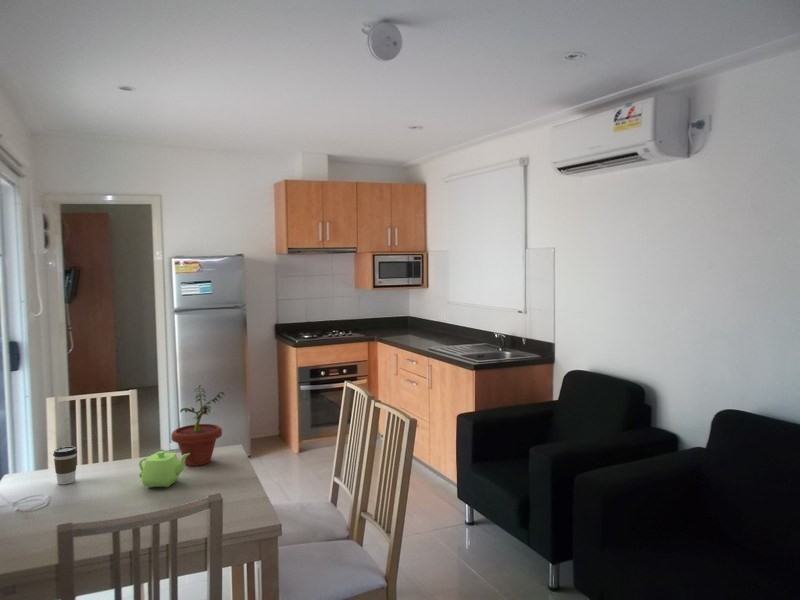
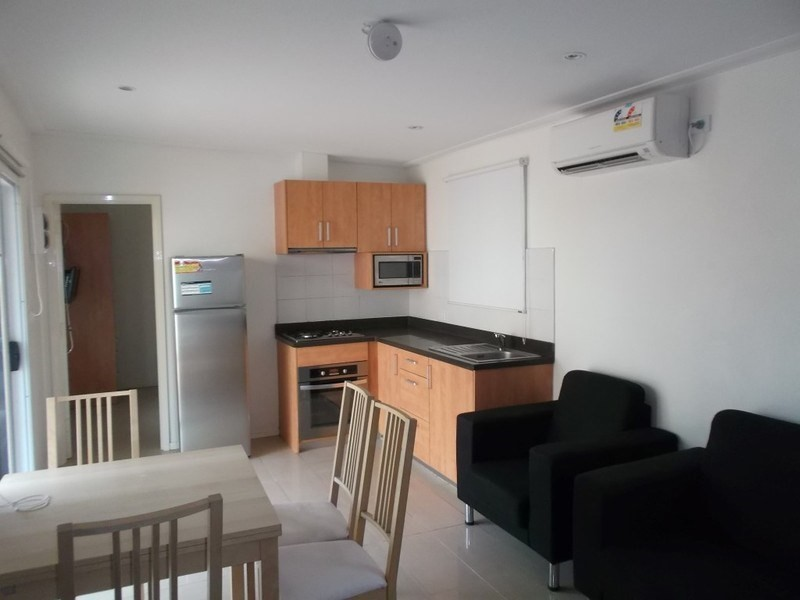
- teapot (164, 467)
- potted plant (198, 424)
- coffee cup (65, 465)
